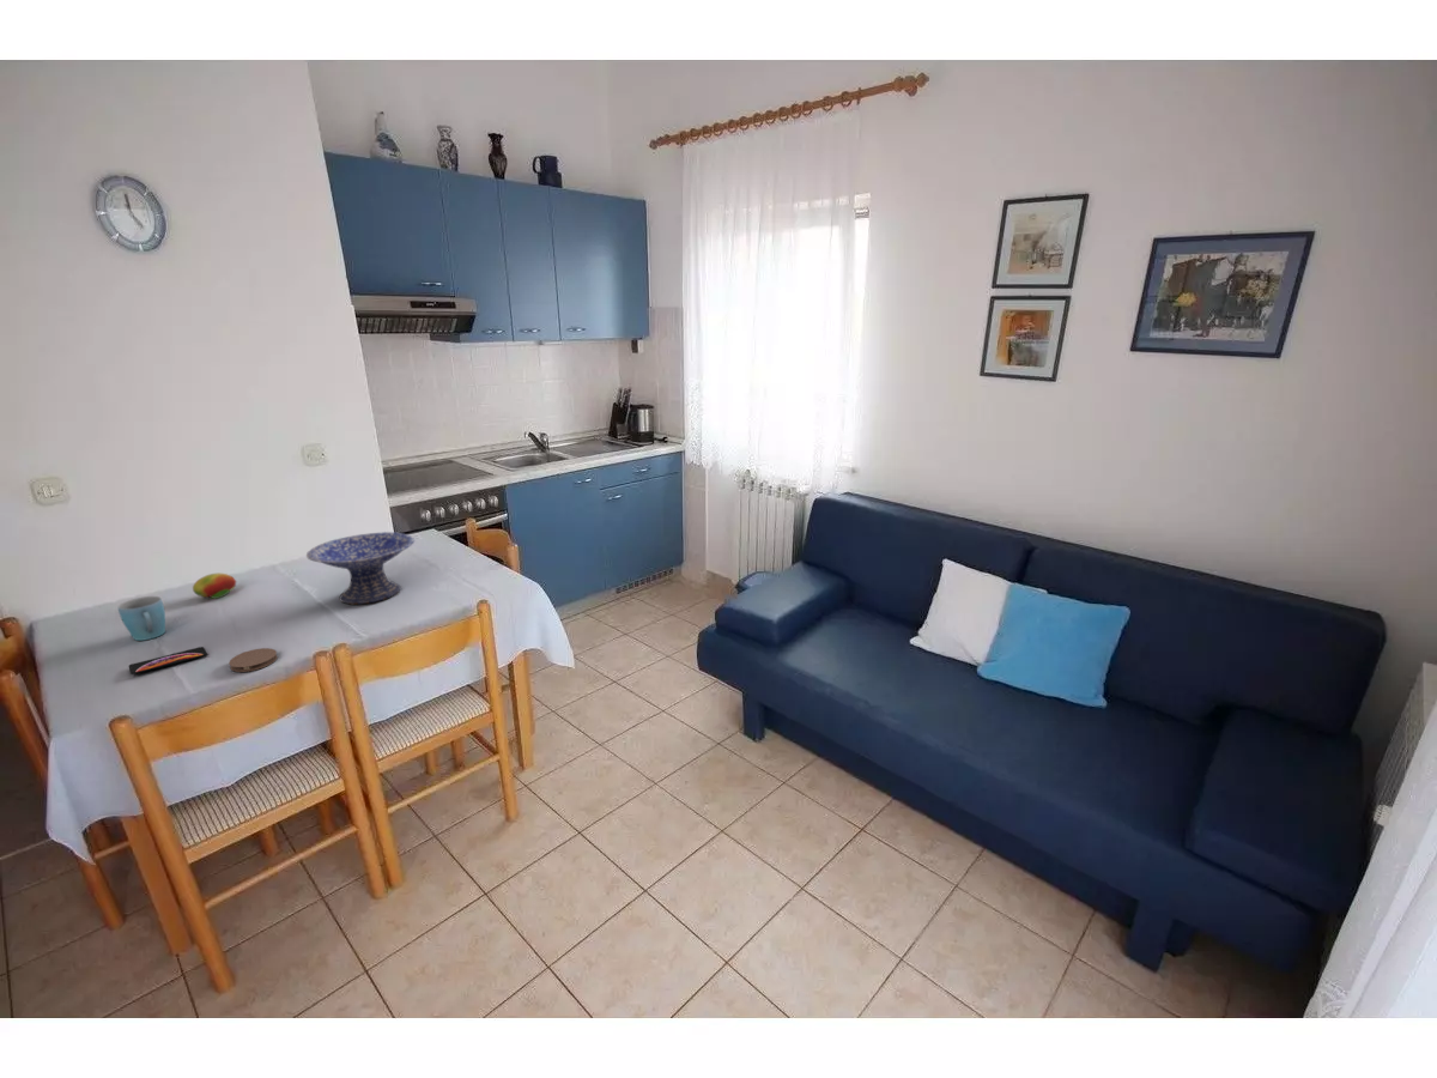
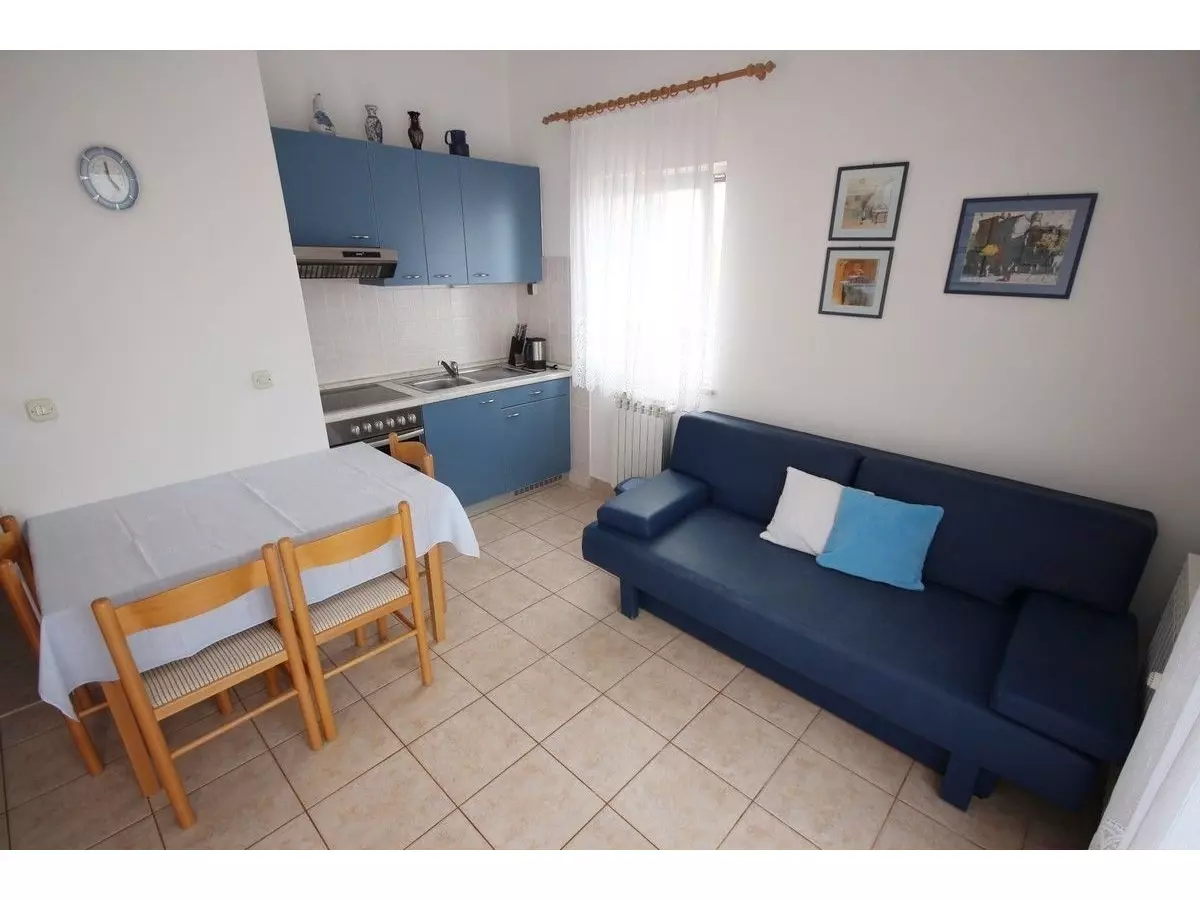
- fruit (214, 585)
- coaster (253, 659)
- smartphone (168, 660)
- mug (146, 620)
- decorative bowl (365, 569)
